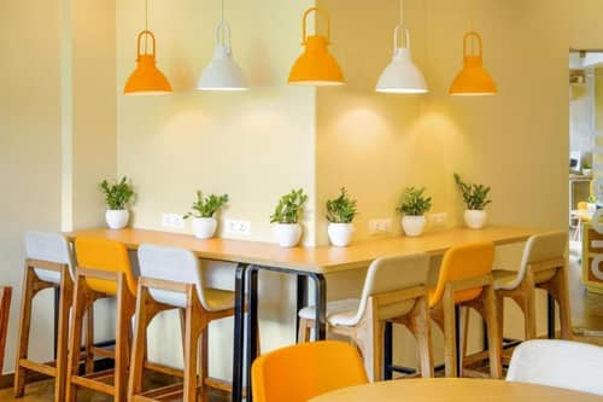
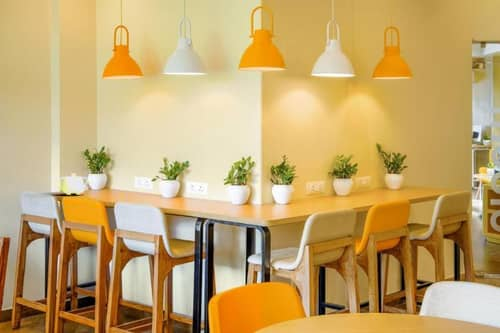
+ teapot (73, 183)
